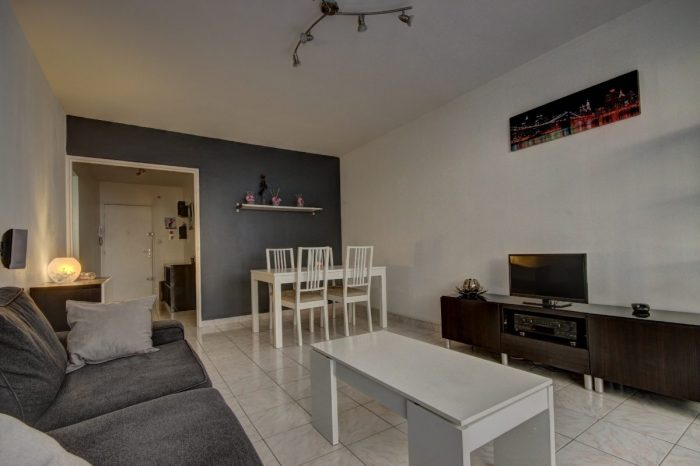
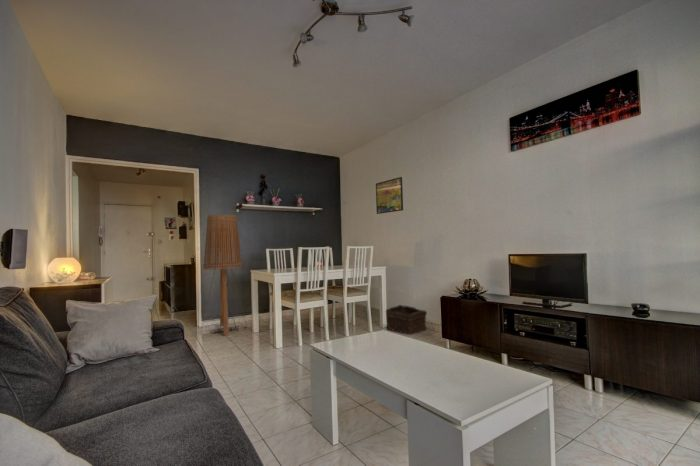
+ floor lamp (223, 273)
+ basket (407, 317)
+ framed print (388, 196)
